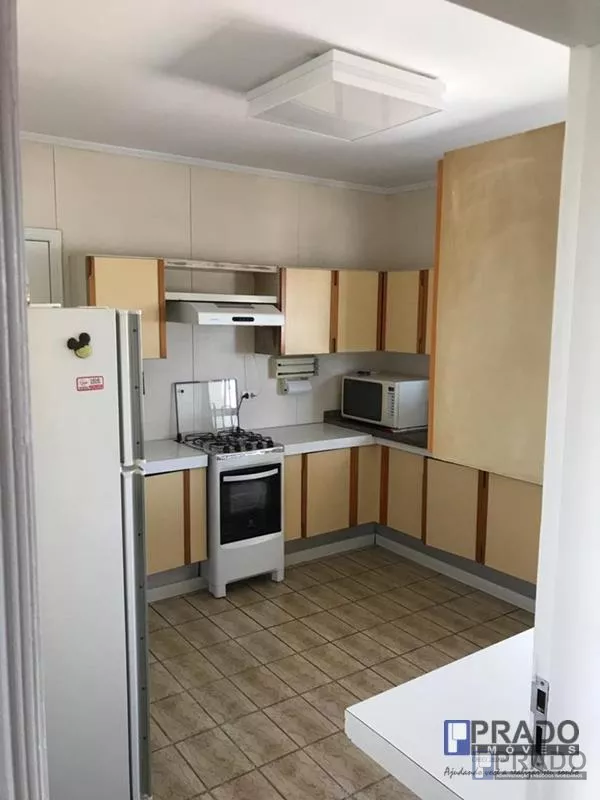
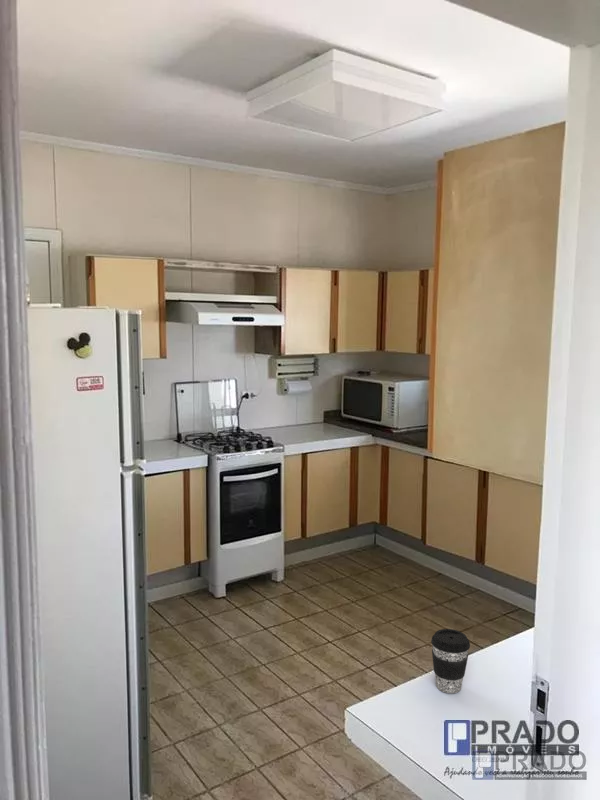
+ coffee cup (449, 661)
